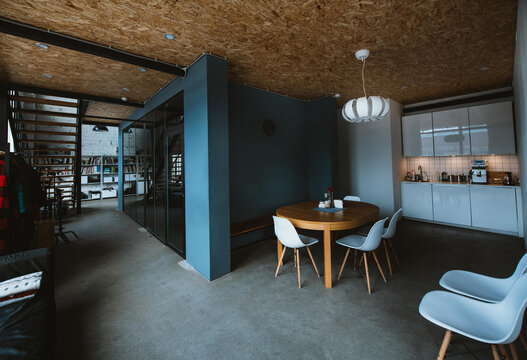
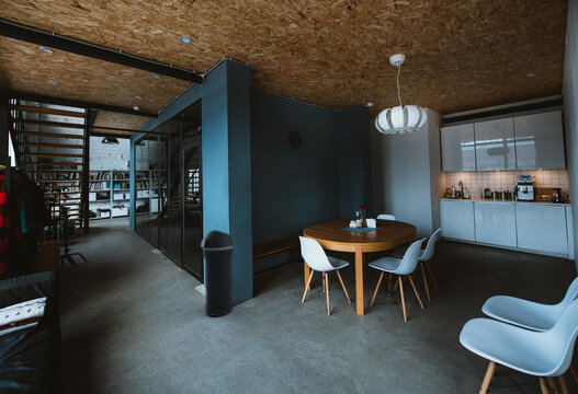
+ trash can (217, 269)
